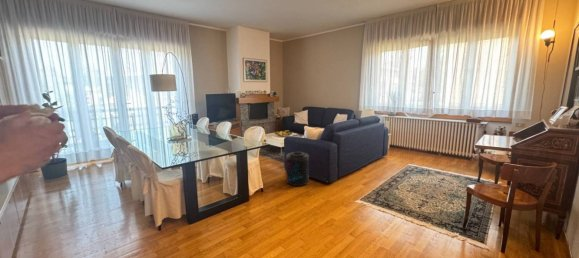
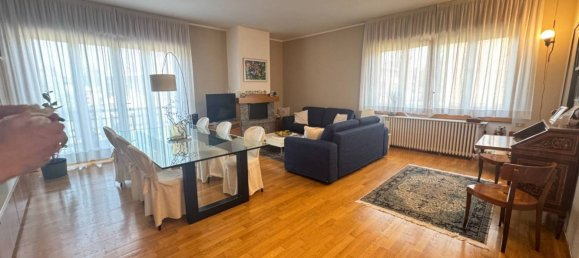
- supplement container (297, 168)
